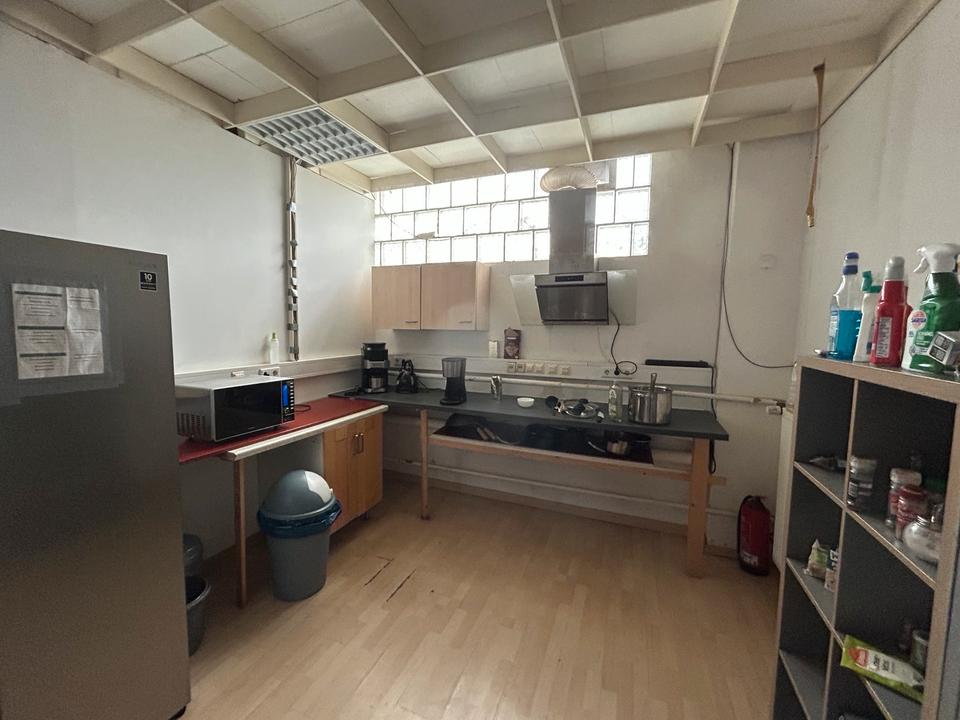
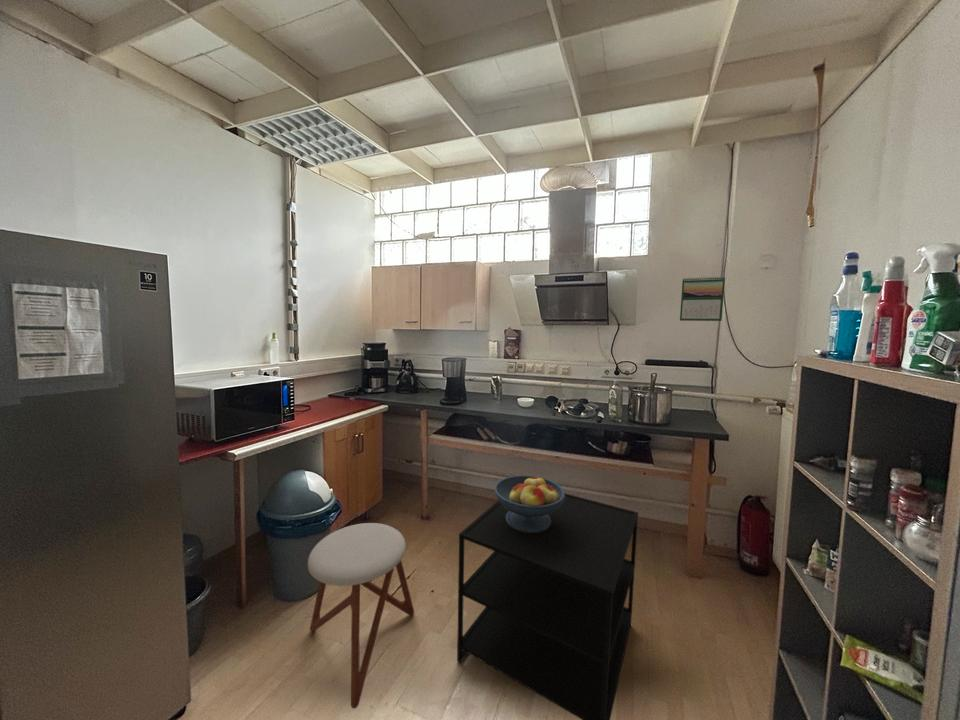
+ side table (551, 583)
+ calendar (701, 298)
+ fruit bowl (528, 498)
+ stool (370, 590)
